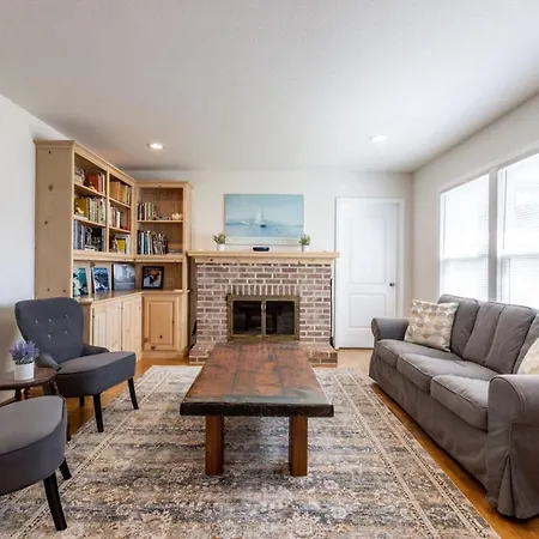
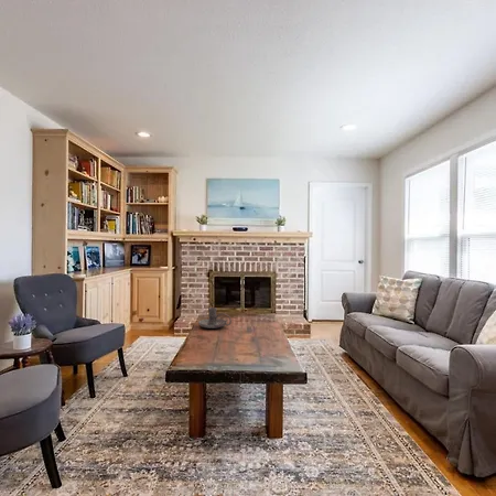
+ candle holder (215, 317)
